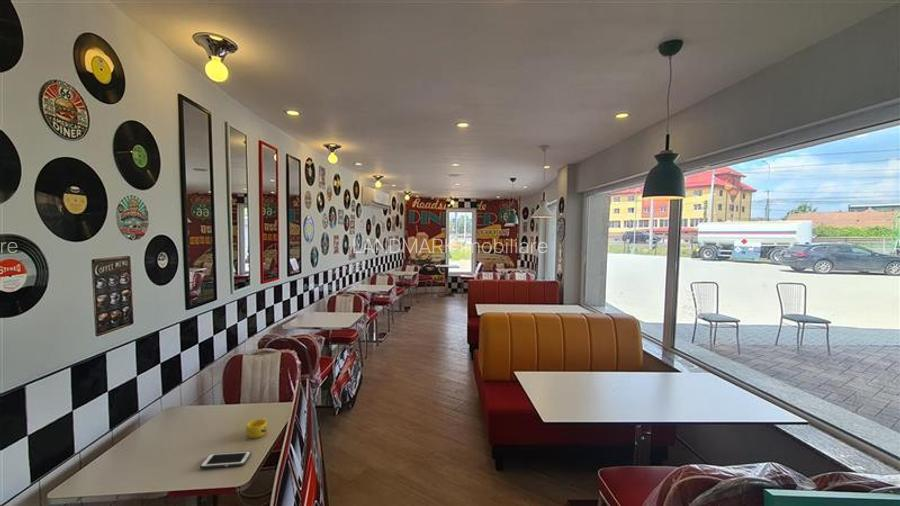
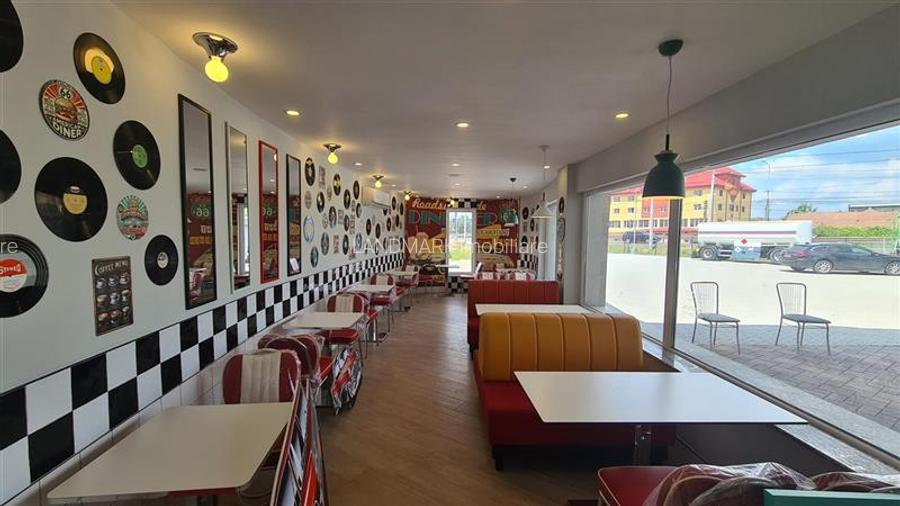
- cup (258, 427)
- cell phone (226, 459)
